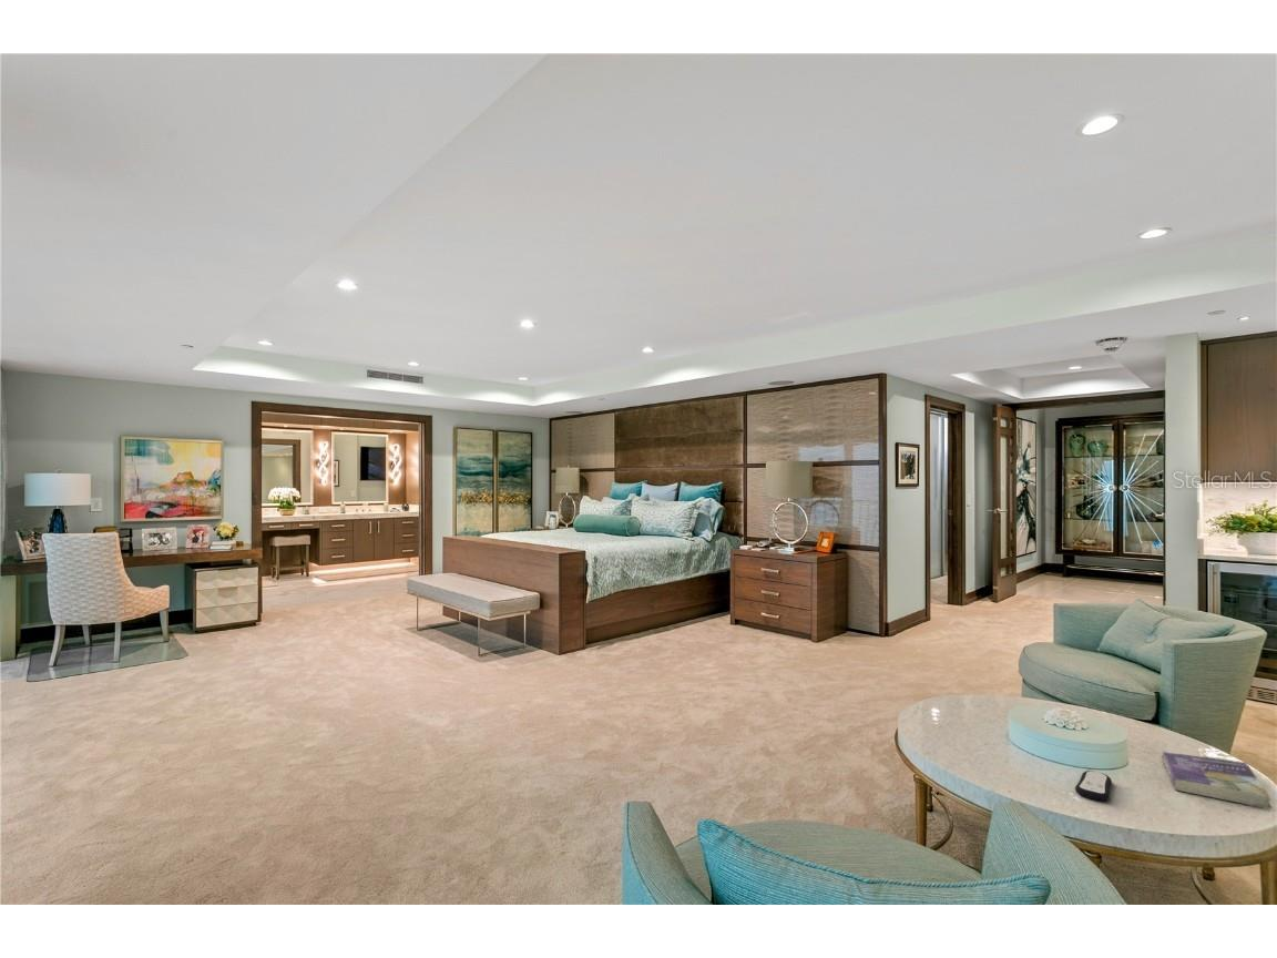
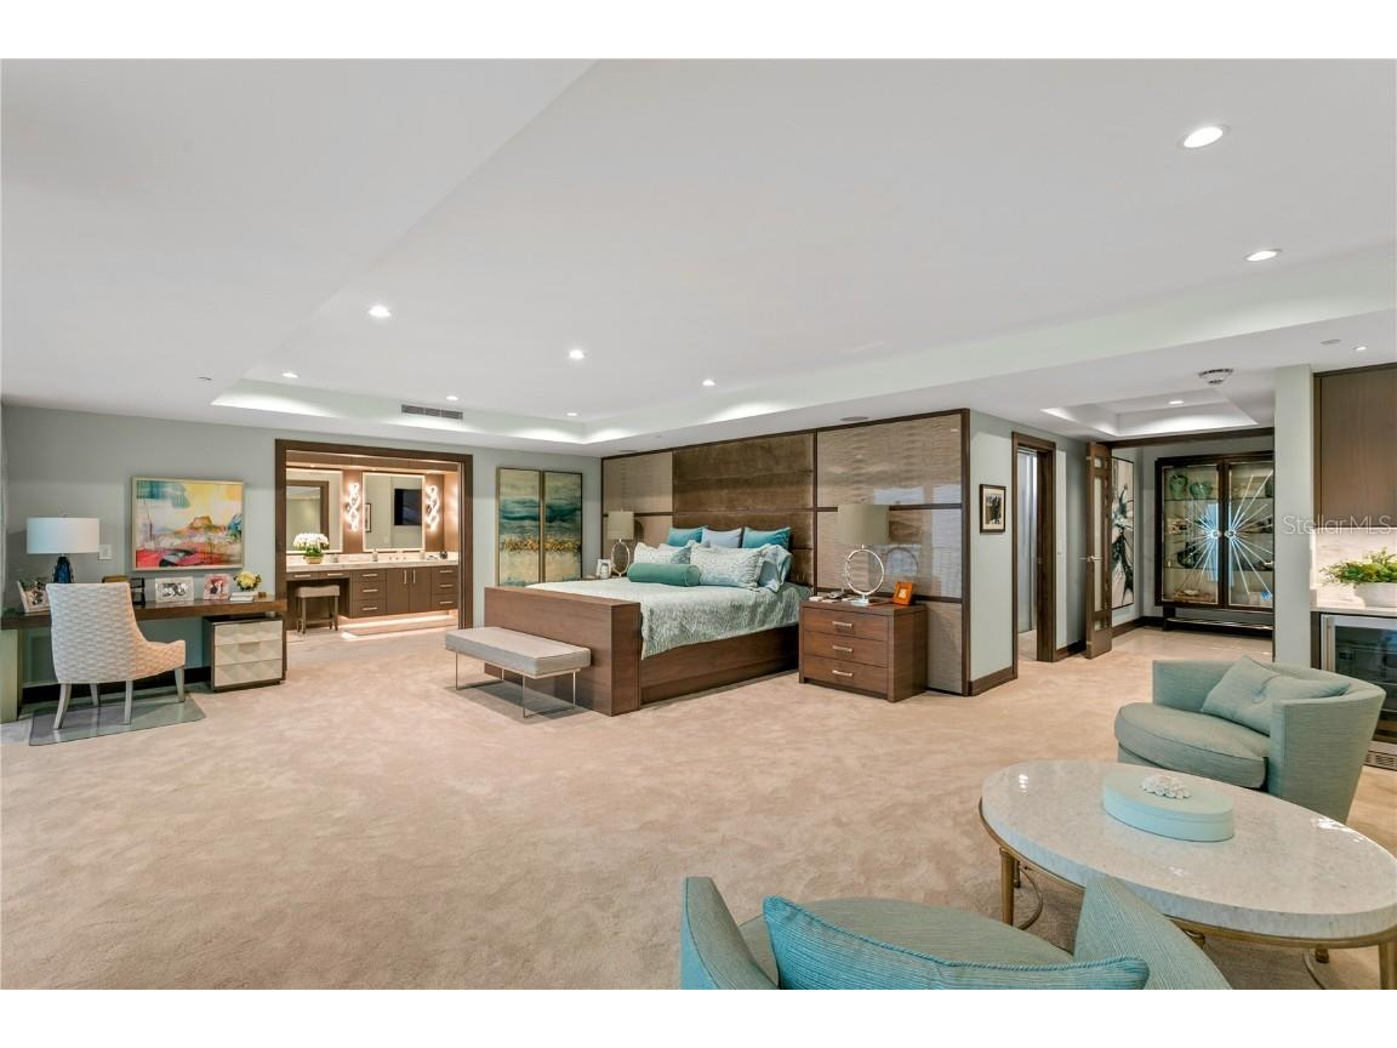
- remote control (1094, 784)
- book (1212, 776)
